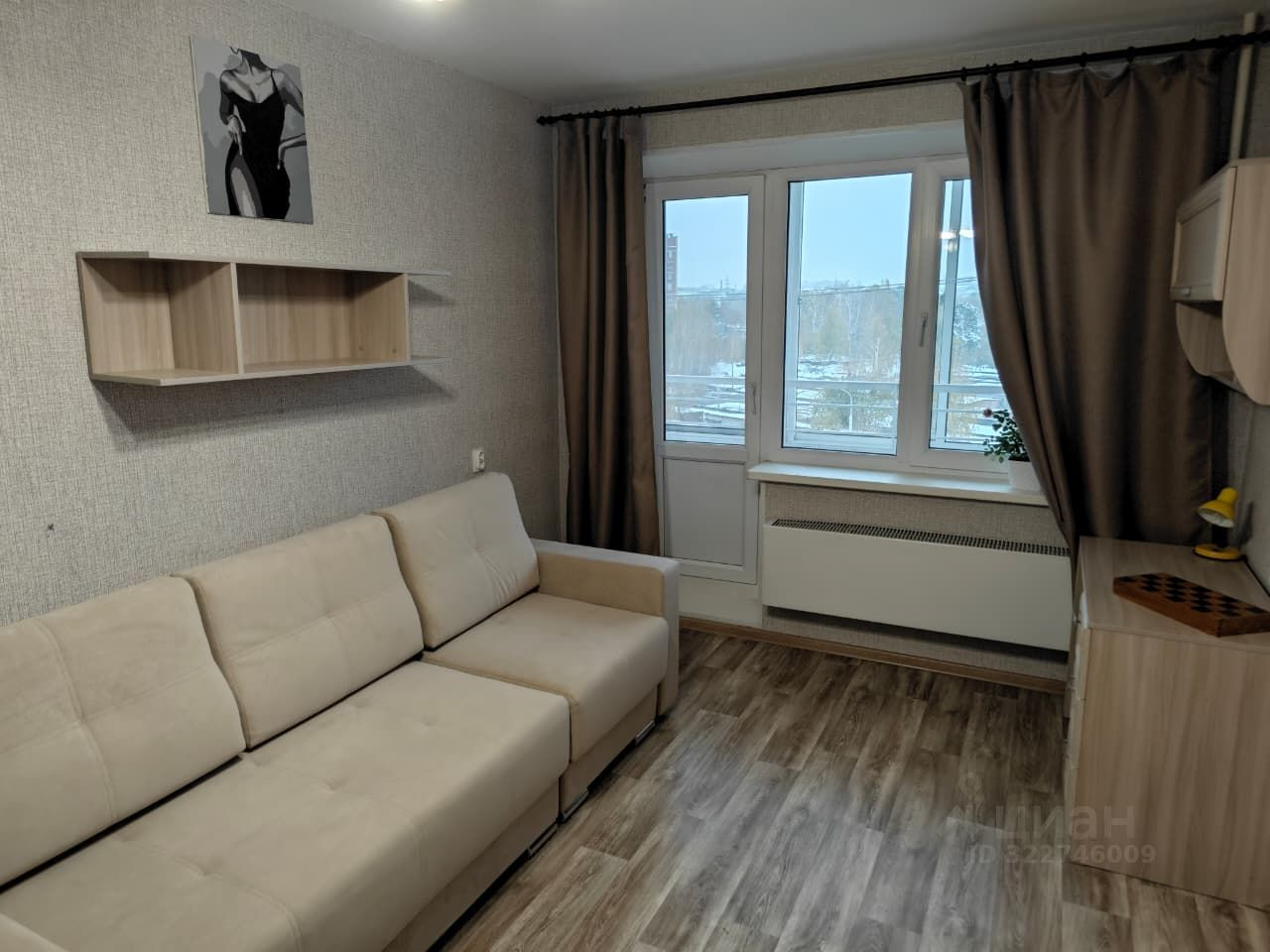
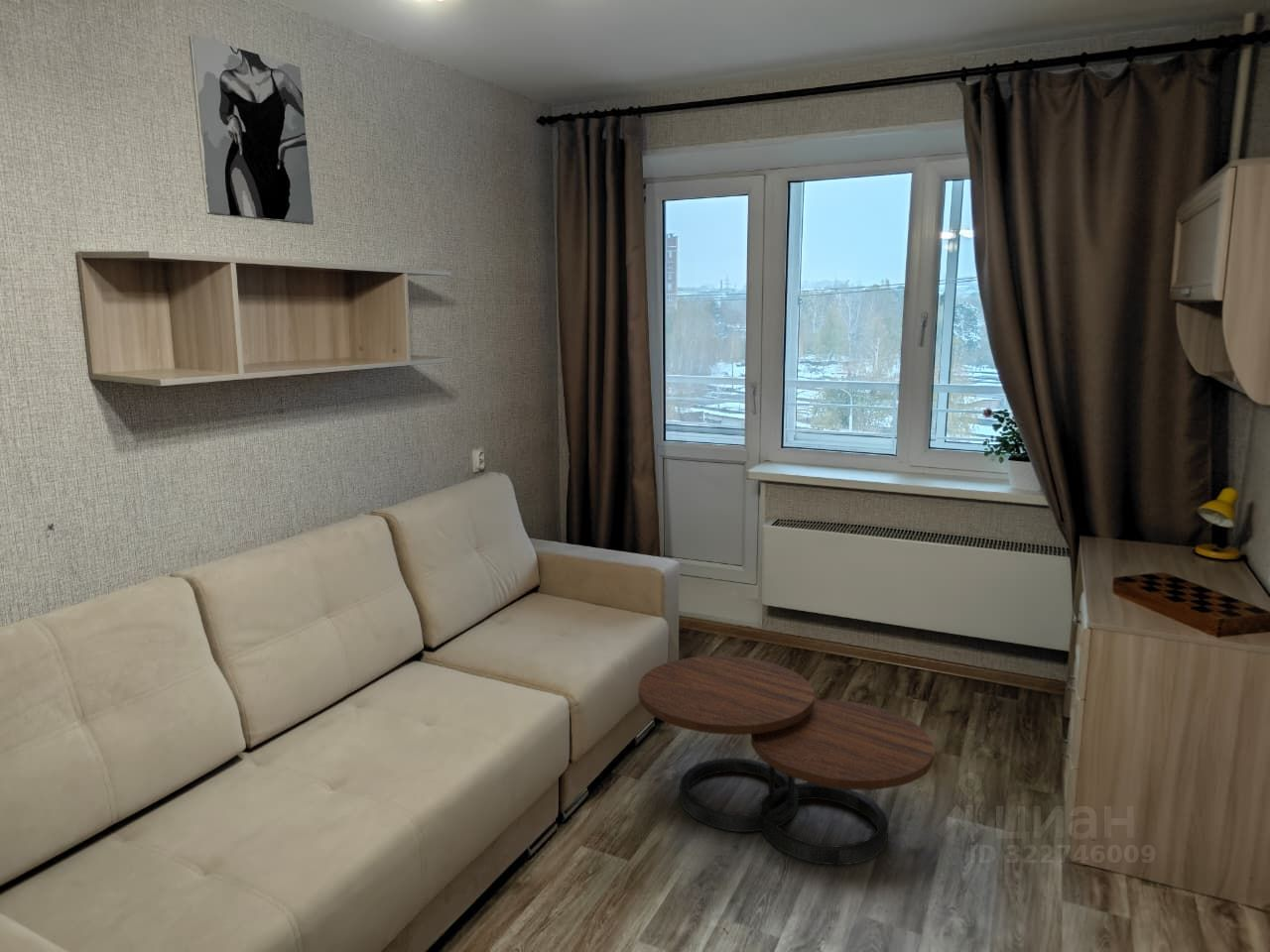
+ coffee table (776, 756)
